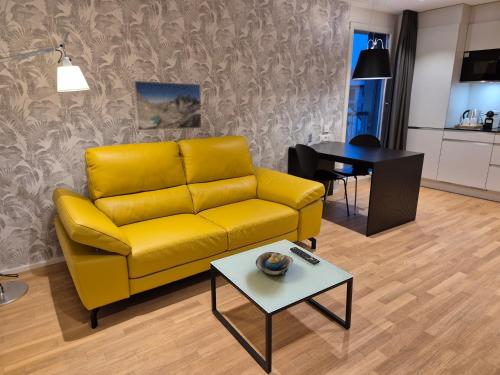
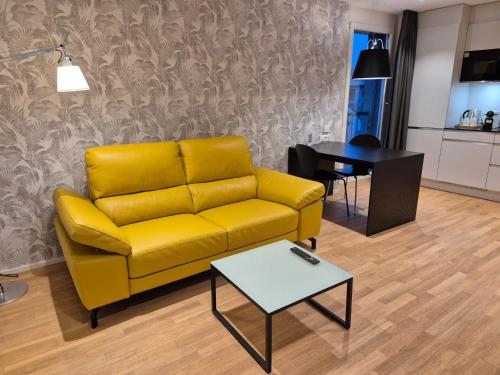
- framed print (169, 106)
- decorative bowl (273, 258)
